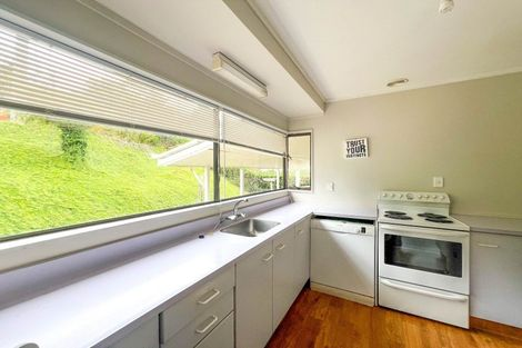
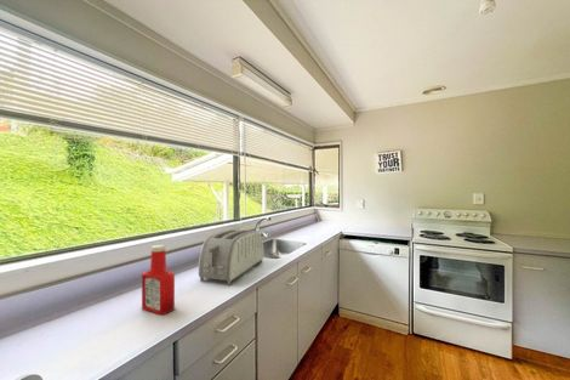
+ soap bottle (158, 277)
+ toaster (233, 251)
